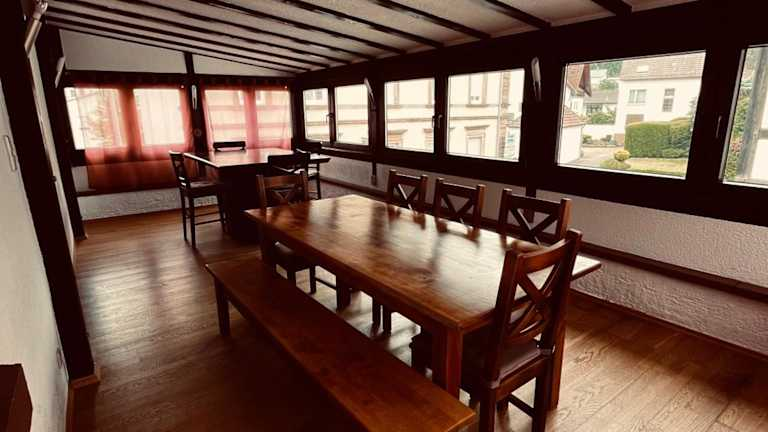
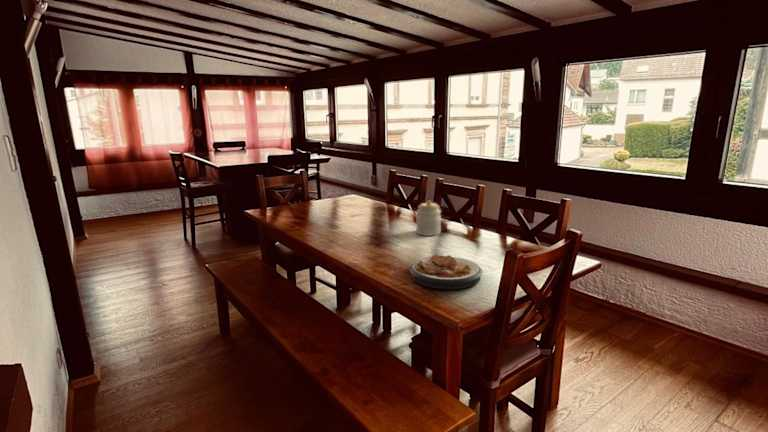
+ plate (445, 268)
+ jar (428, 216)
